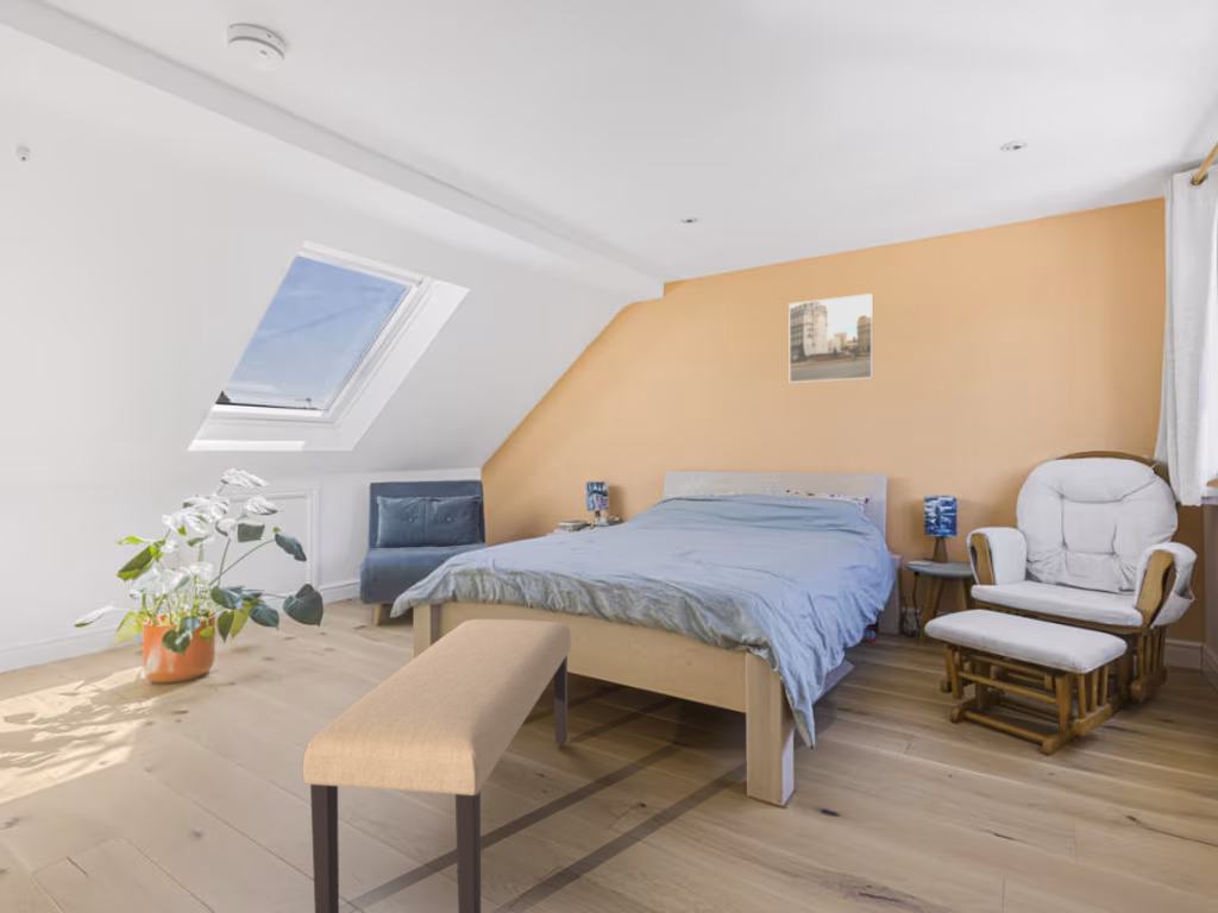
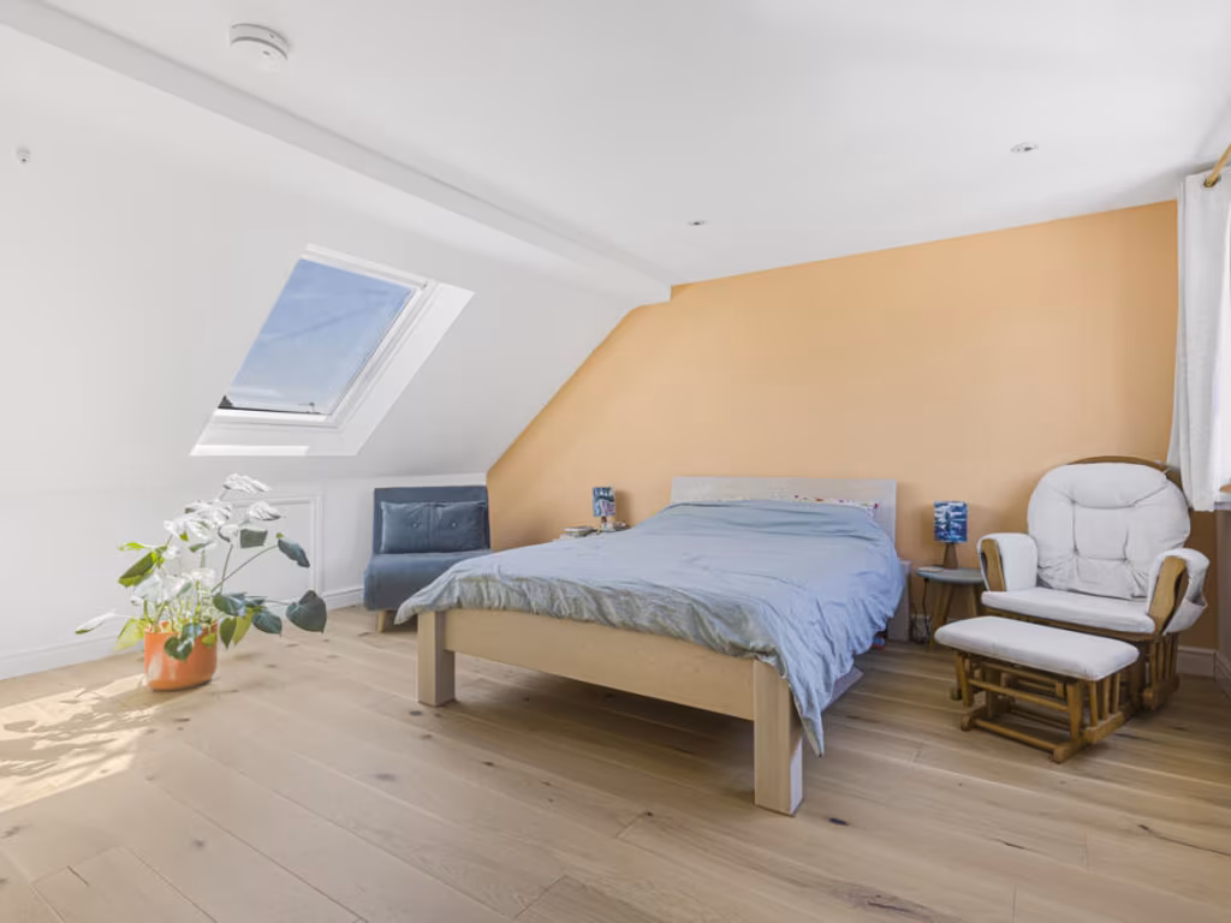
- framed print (829, 339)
- bench (469, 735)
